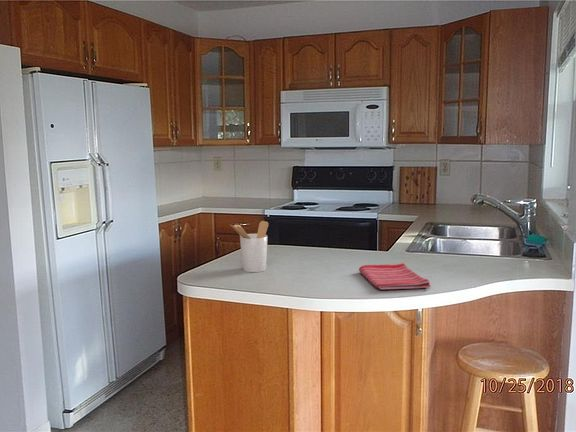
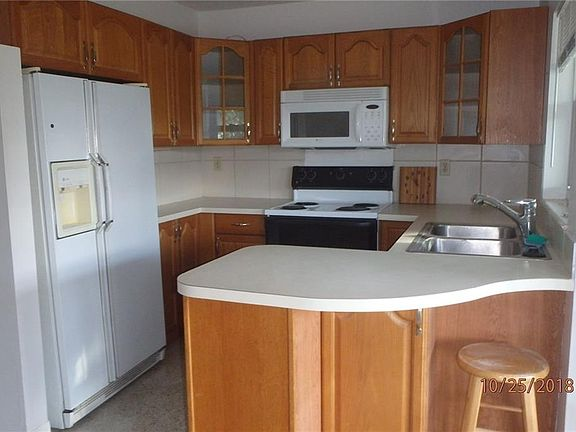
- utensil holder (248, 245)
- dish towel (392, 275)
